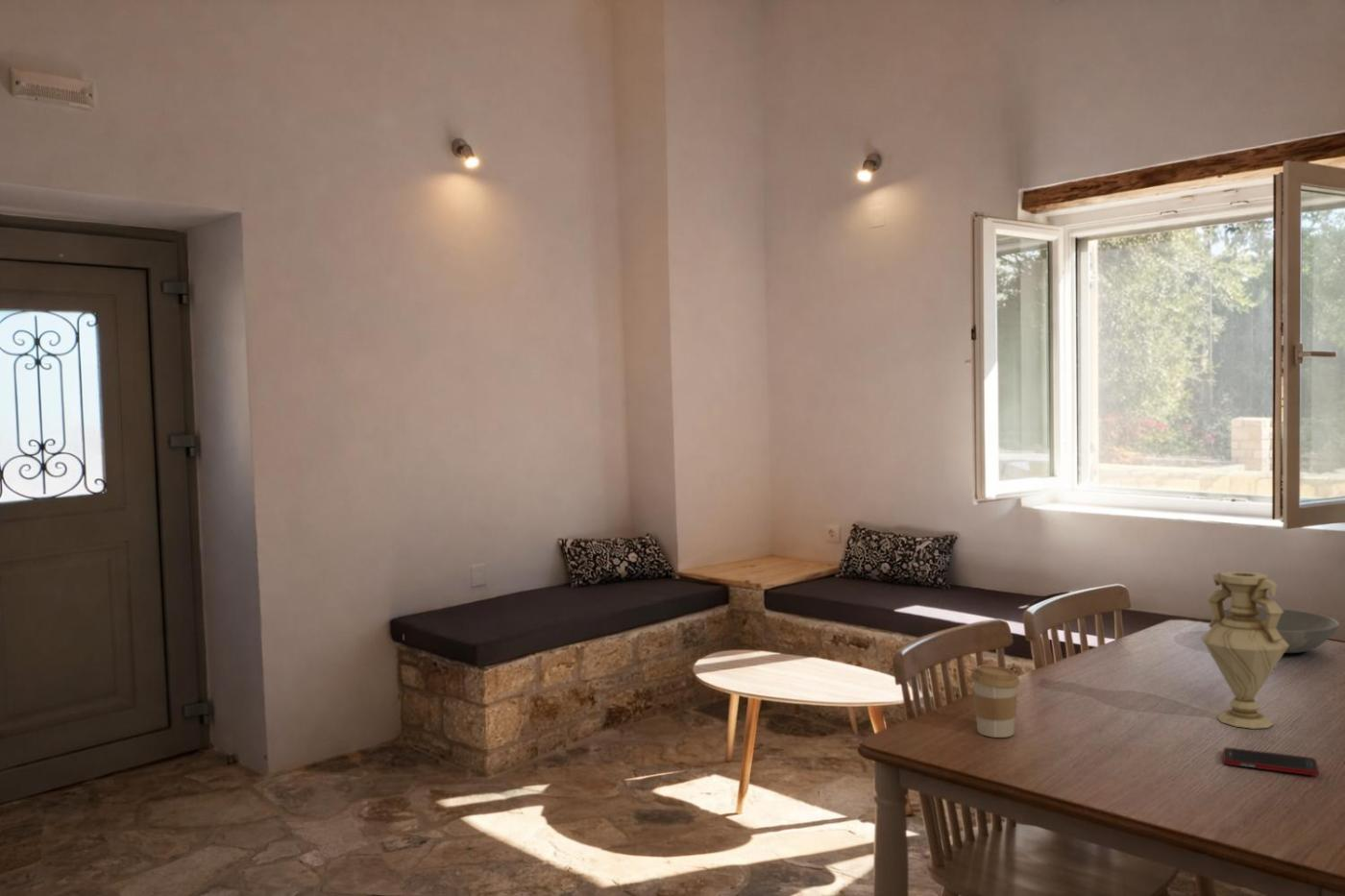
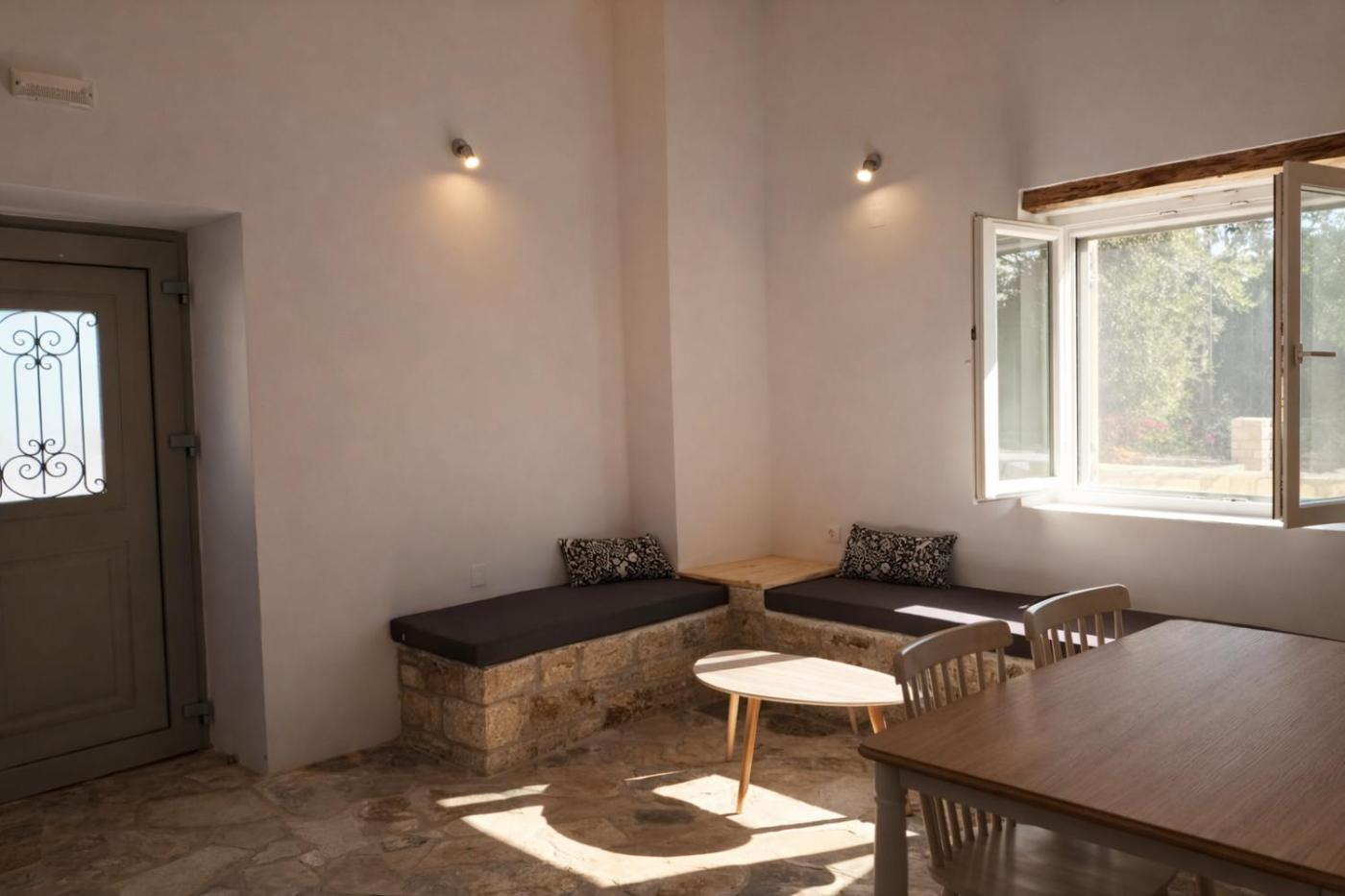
- vase (1244, 647)
- coffee cup (995, 699)
- bowl (1278, 631)
- cell phone (1269, 761)
